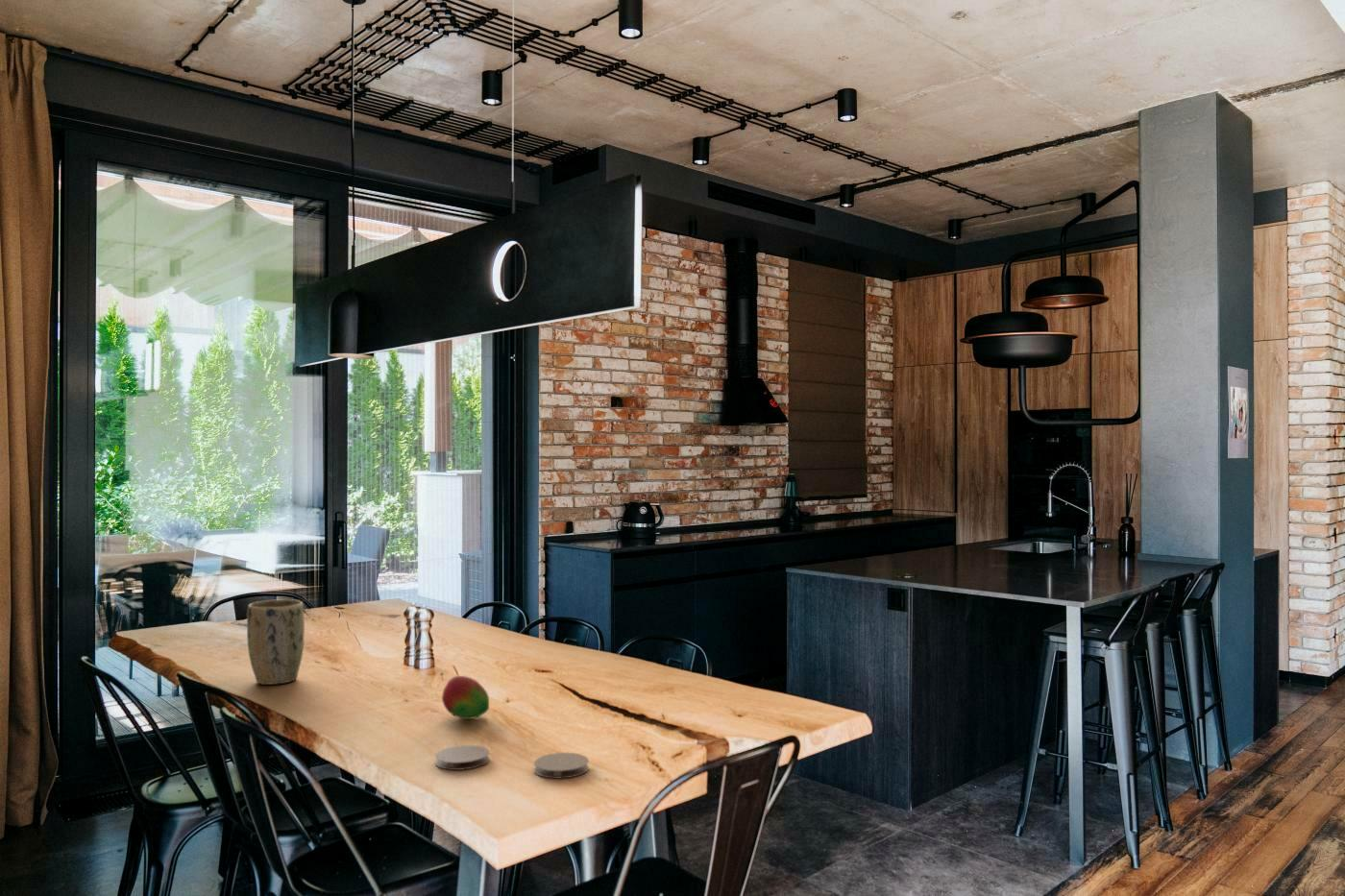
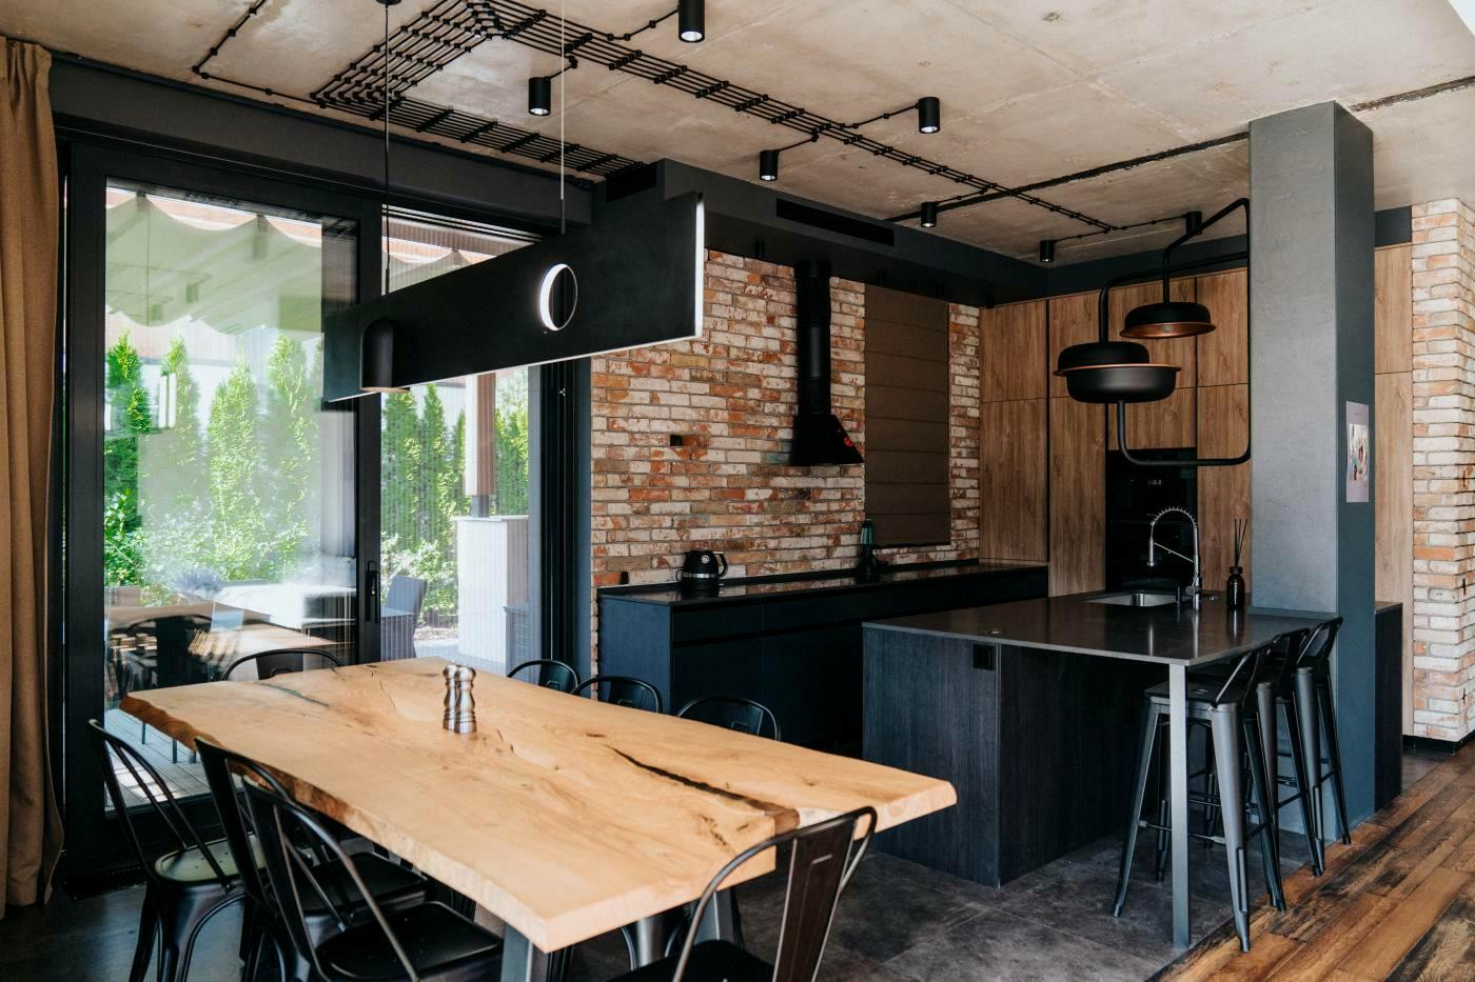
- coaster (561, 764)
- coaster (462, 757)
- plant pot (276, 642)
- fruit (467, 697)
